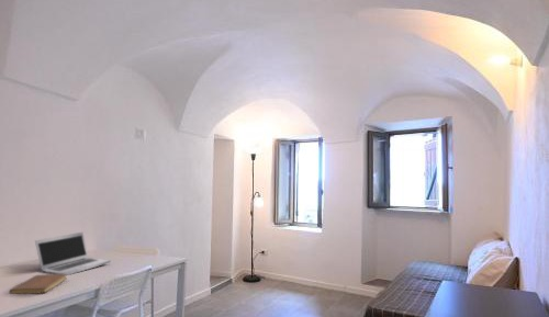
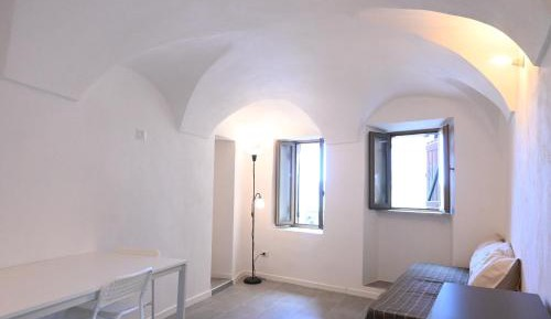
- notebook (40, 283)
- laptop (74, 251)
